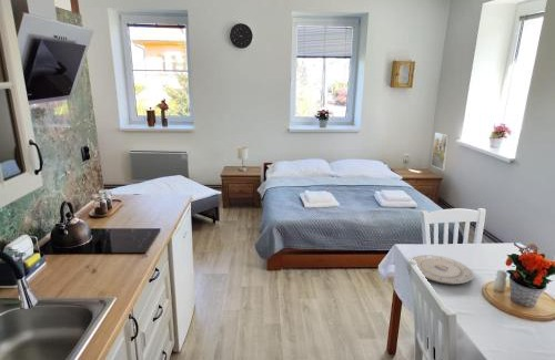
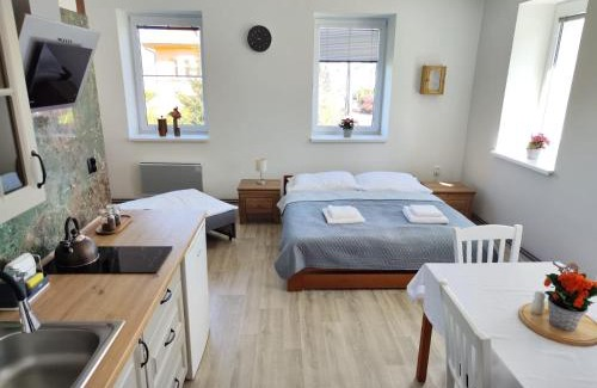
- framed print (440, 151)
- plate (440, 269)
